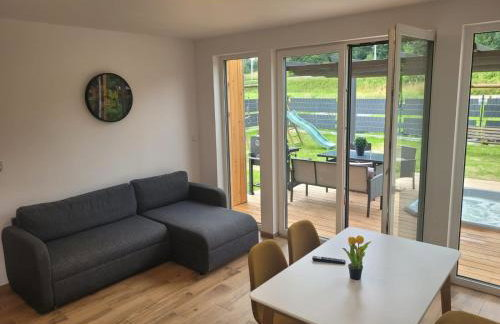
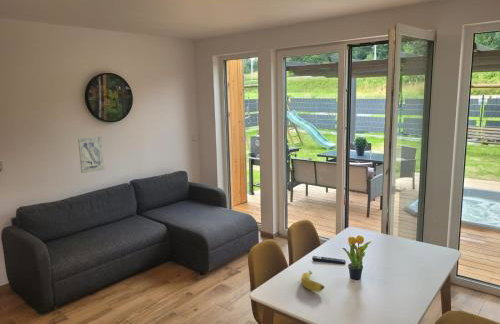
+ wall art (91, 154)
+ banana (313, 281)
